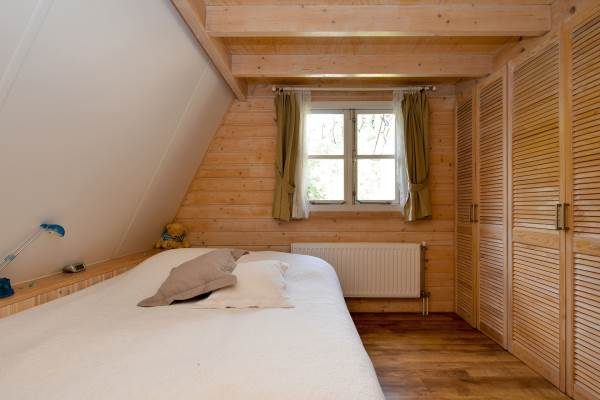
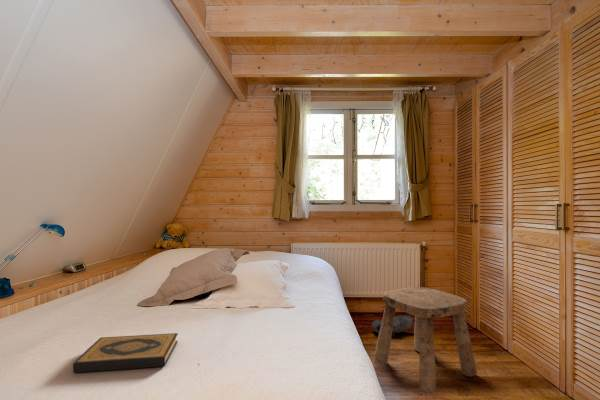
+ stool (423, 332)
+ hardback book (130, 351)
+ shoe (393, 325)
